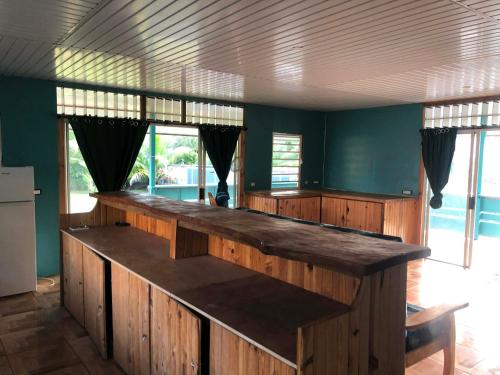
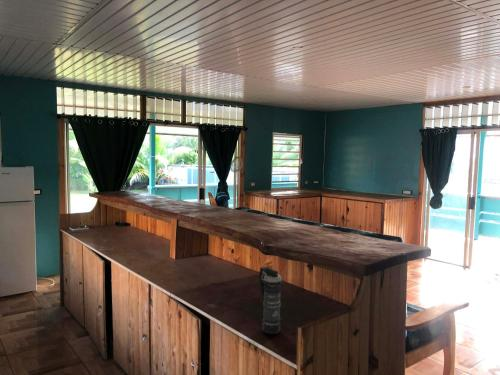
+ smoke grenade (269, 299)
